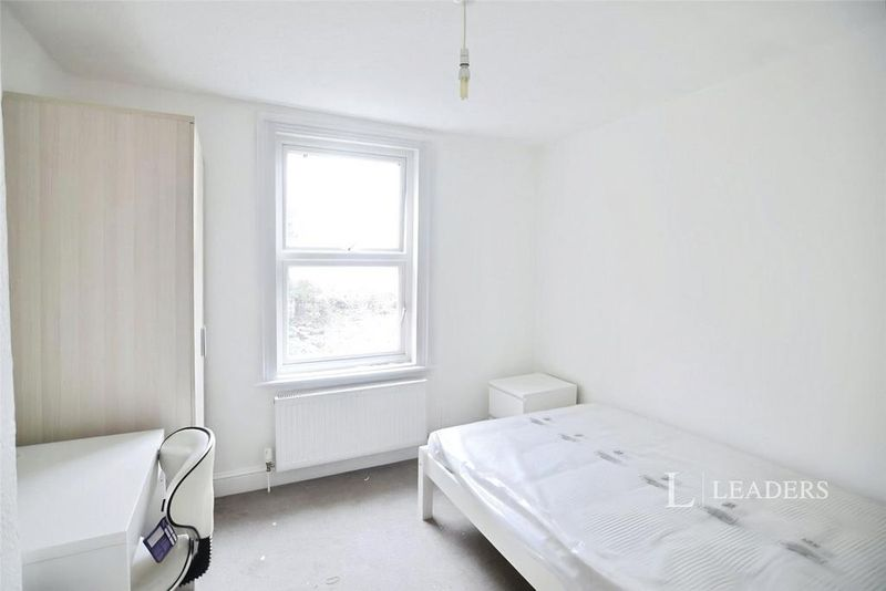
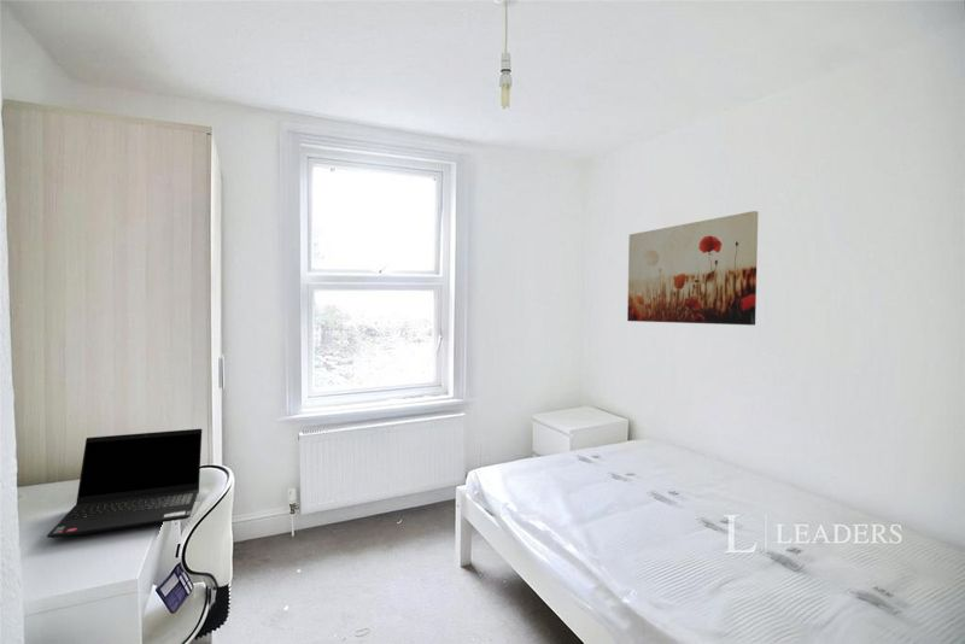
+ laptop computer (135, 476)
+ wall art (683, 274)
